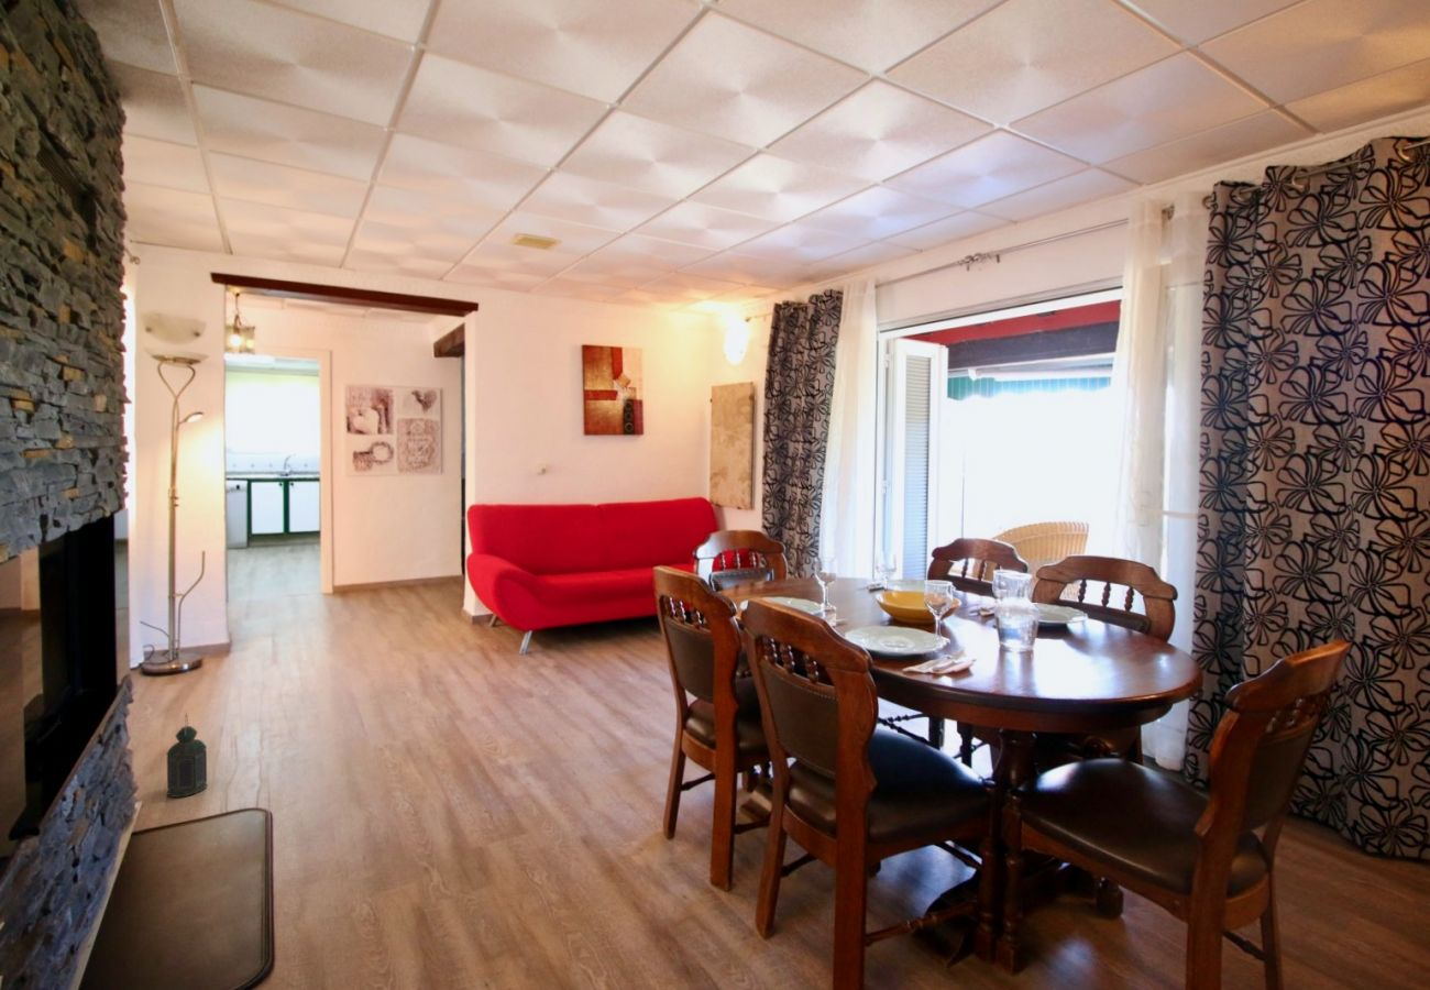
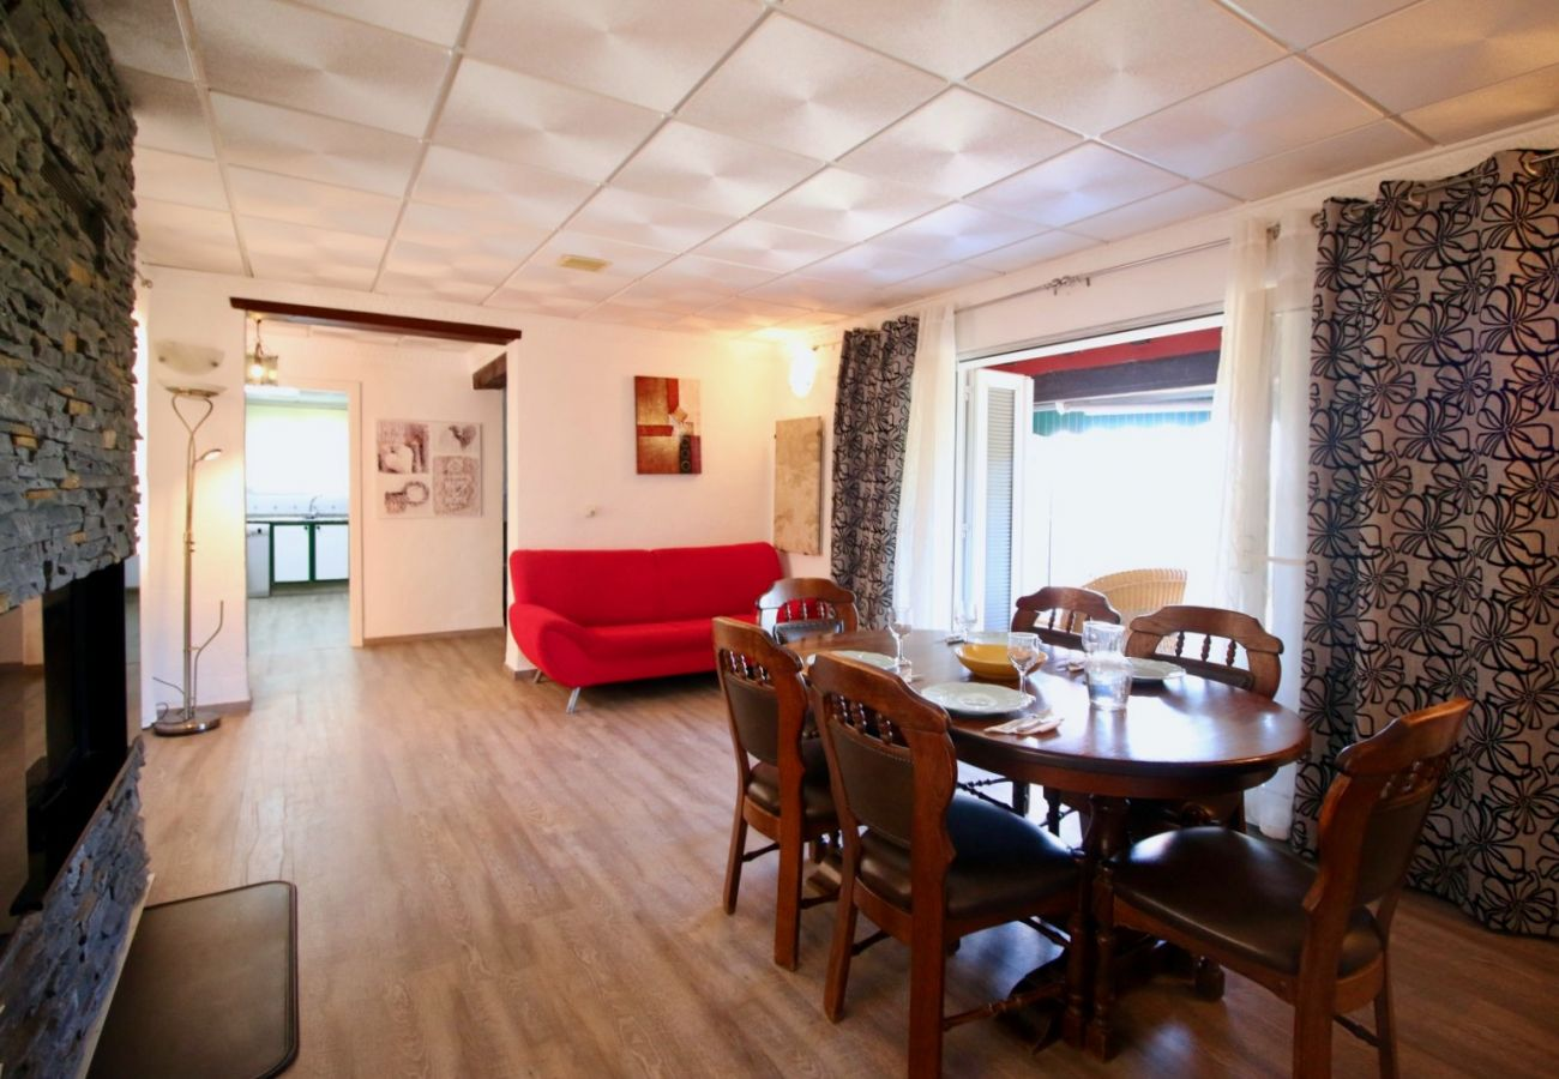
- lantern (186, 751)
